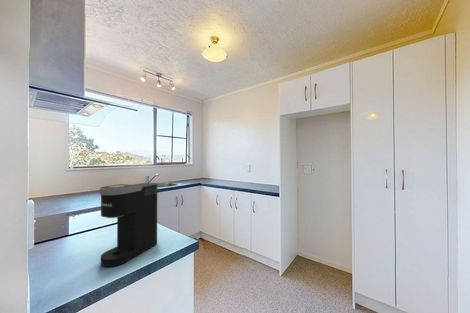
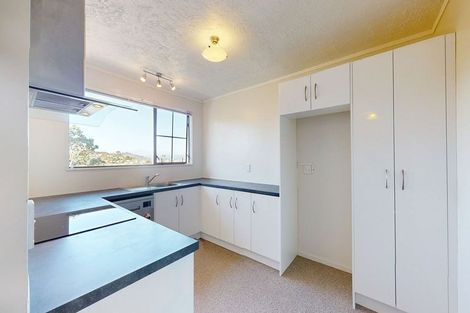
- coffee maker (131, 217)
